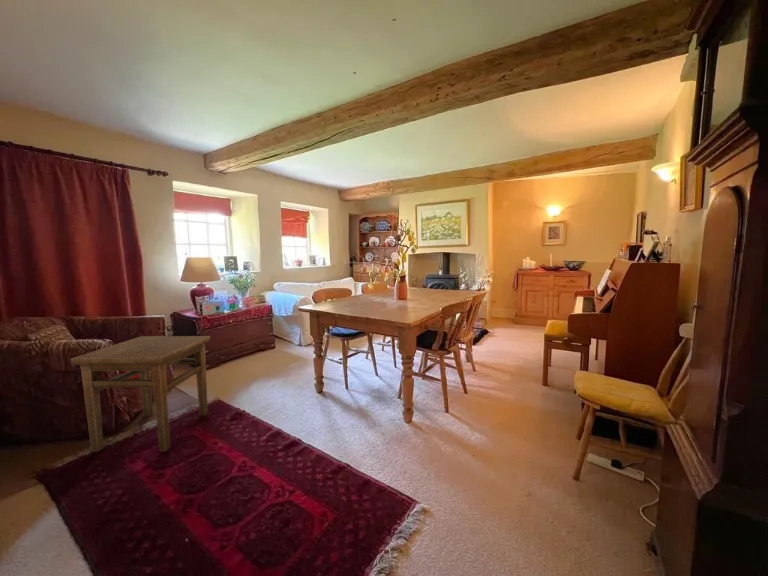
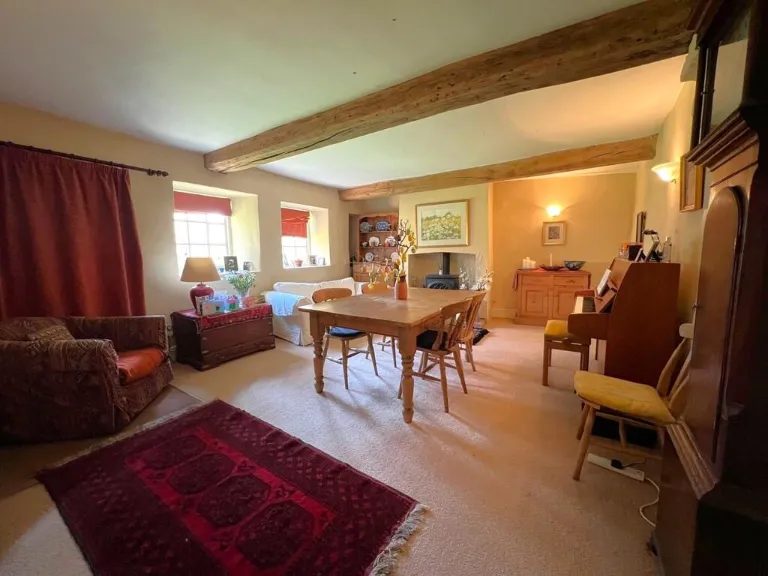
- side table (153, 389)
